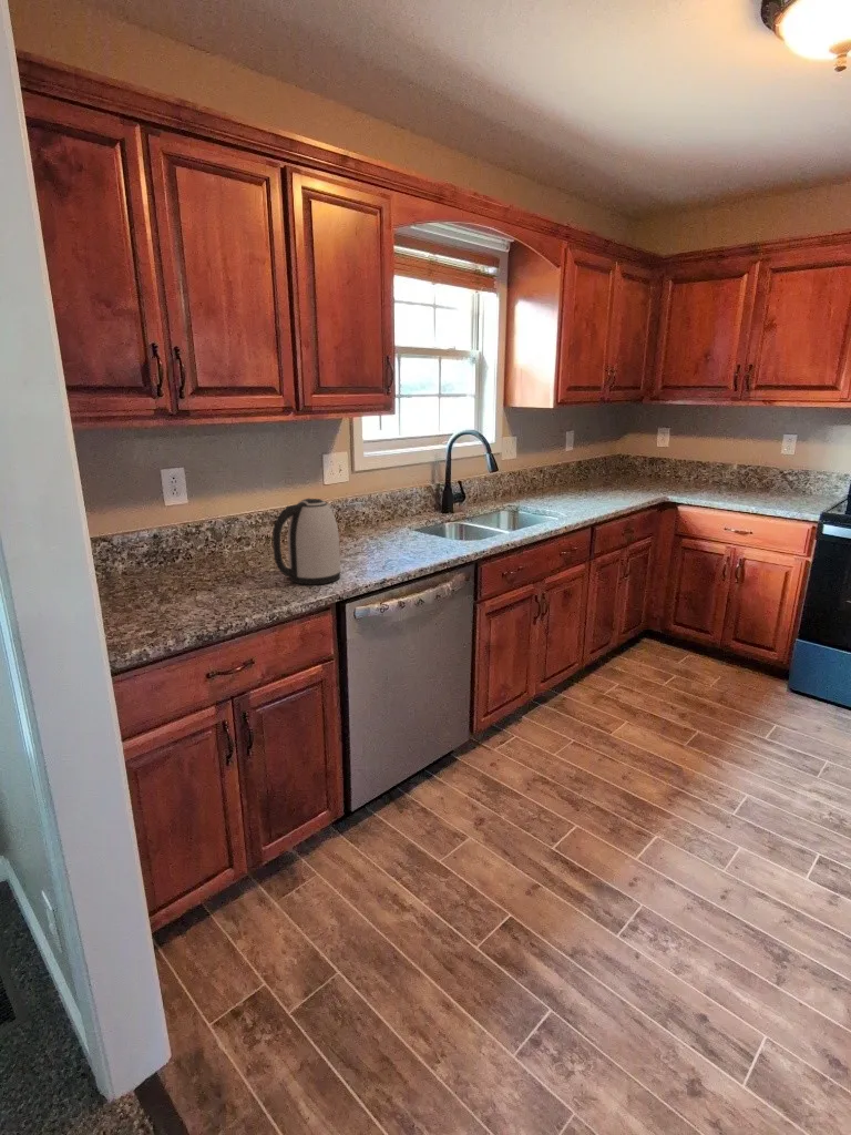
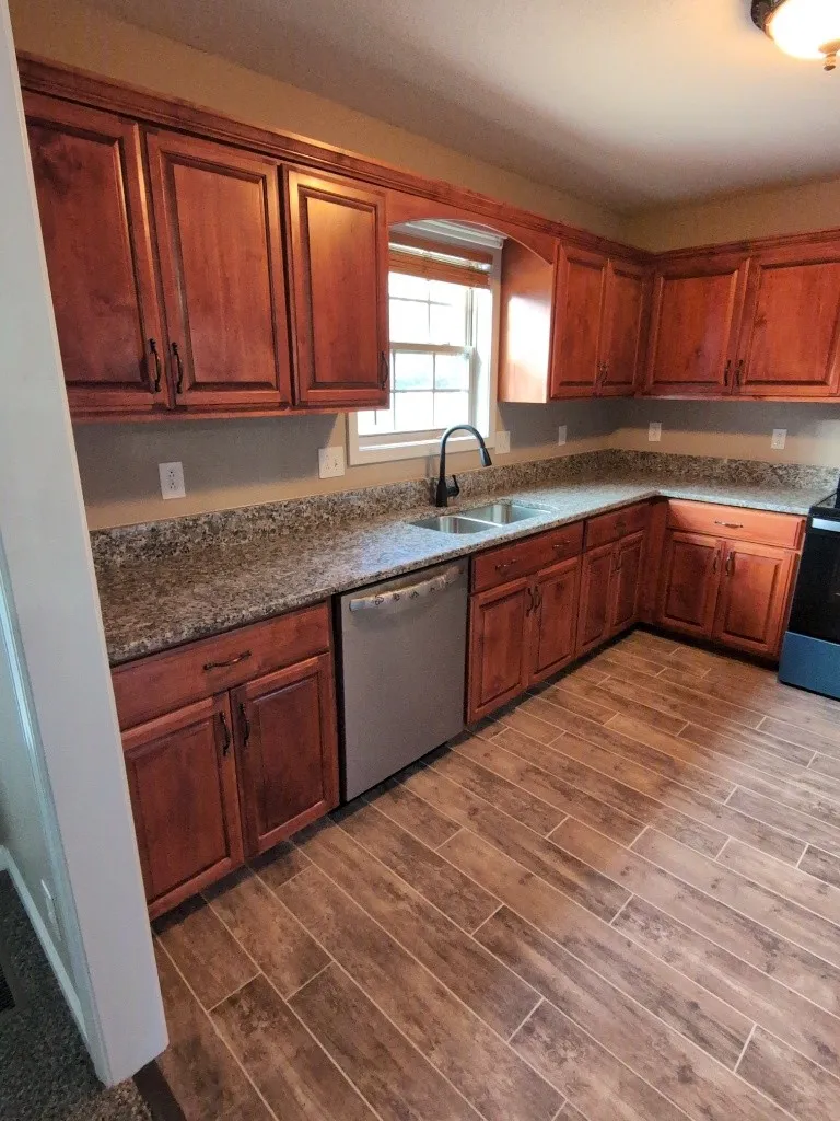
- kettle (305, 540)
